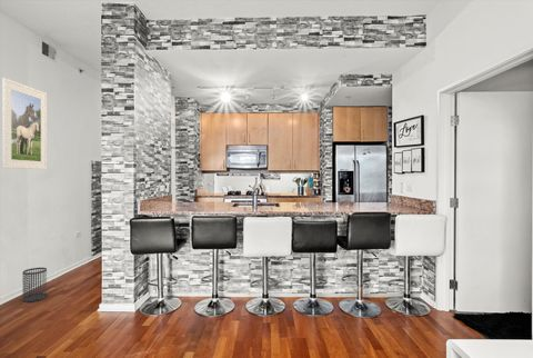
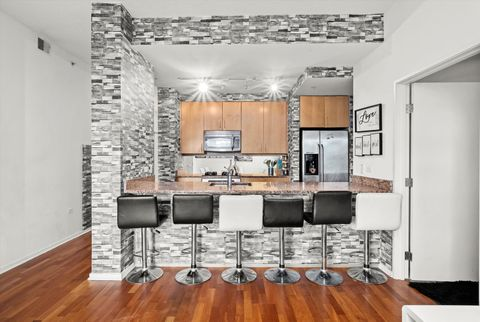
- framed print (26, 127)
- wastebasket (33, 284)
